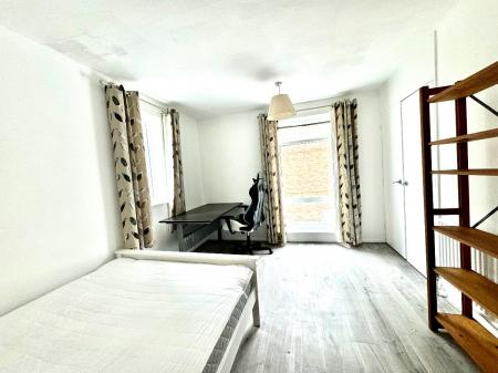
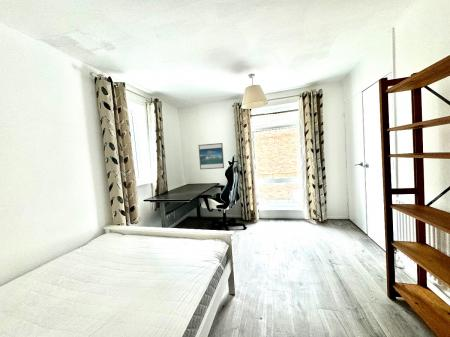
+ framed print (211, 156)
